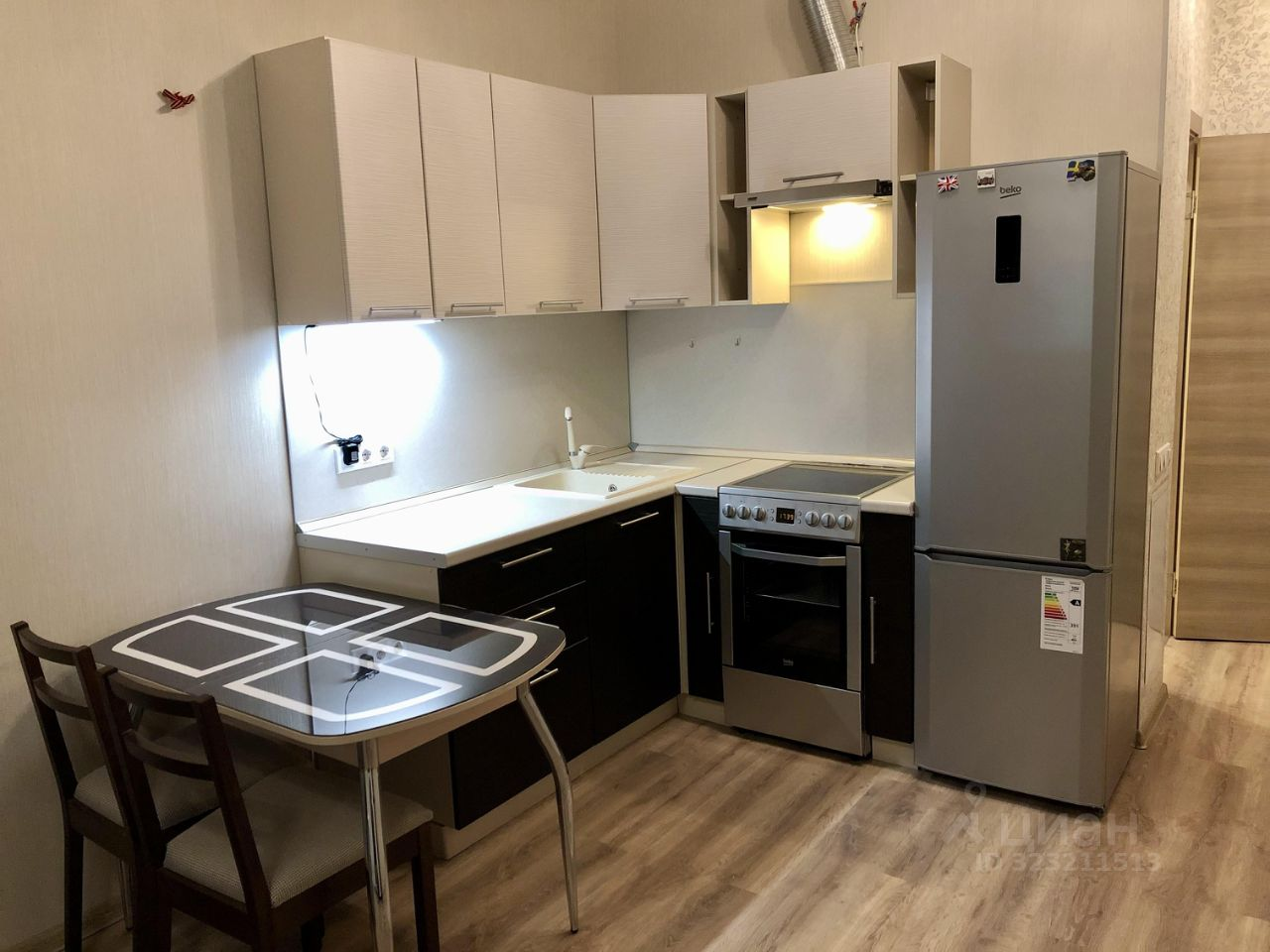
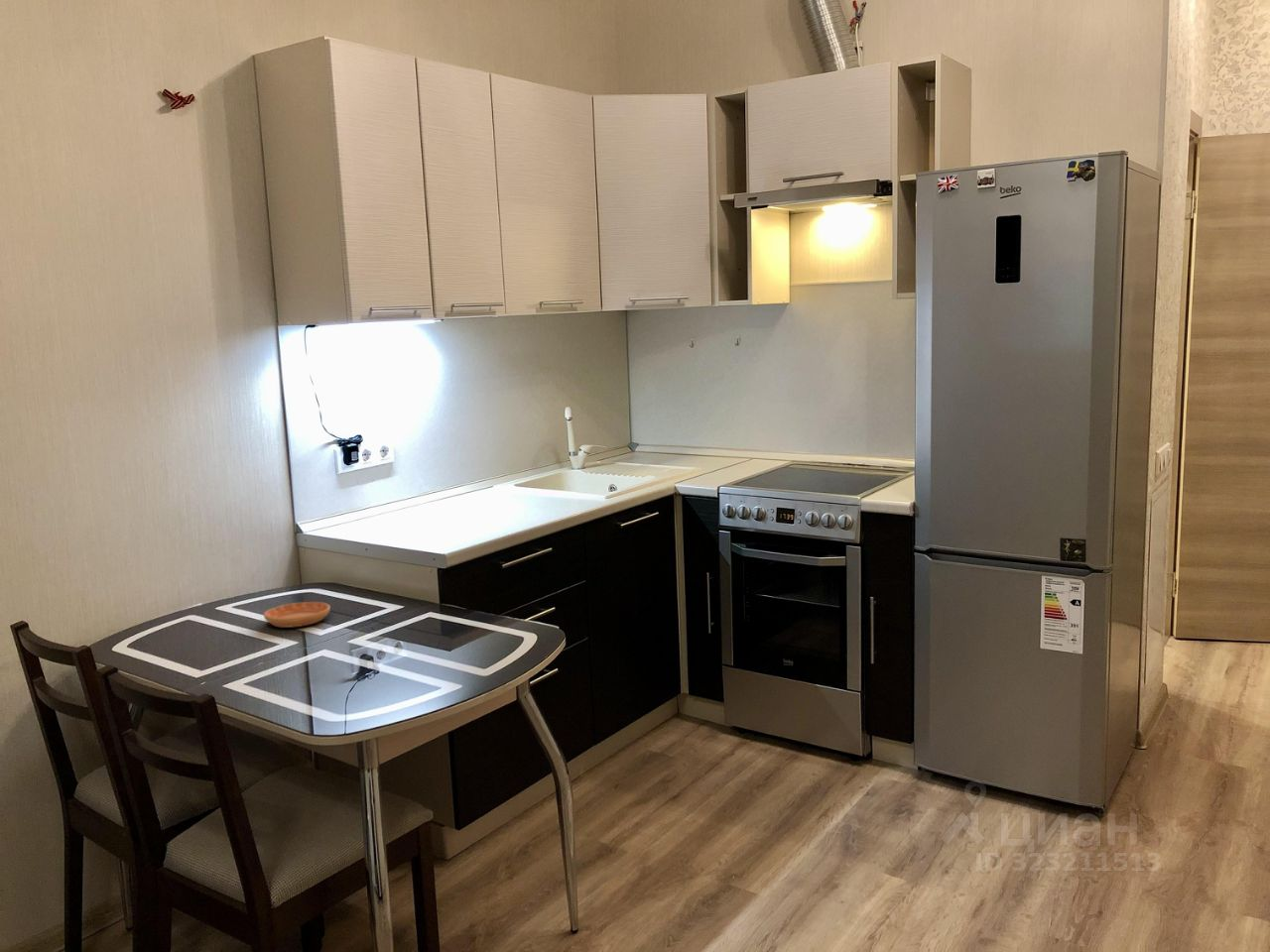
+ saucer (297, 615)
